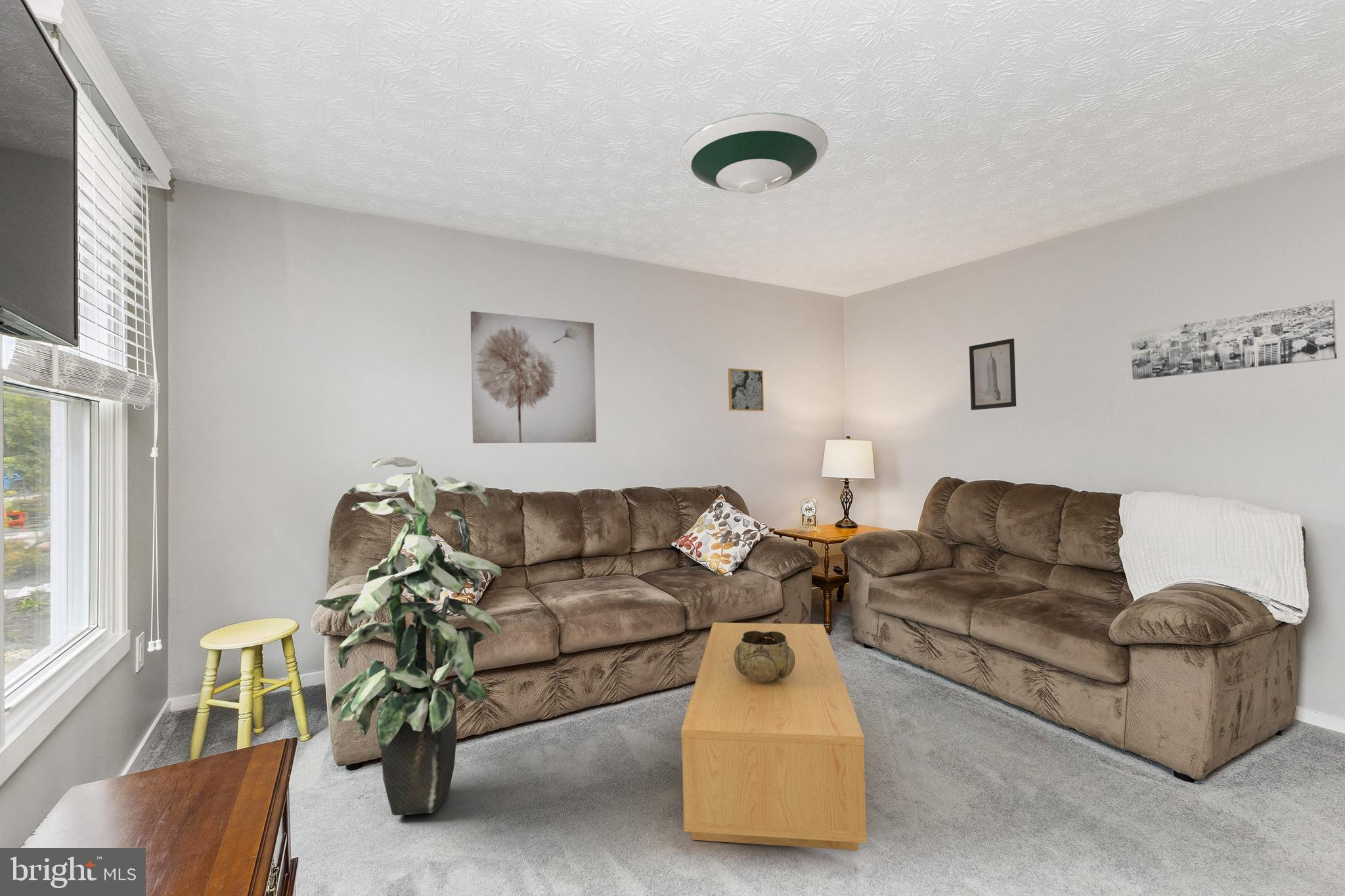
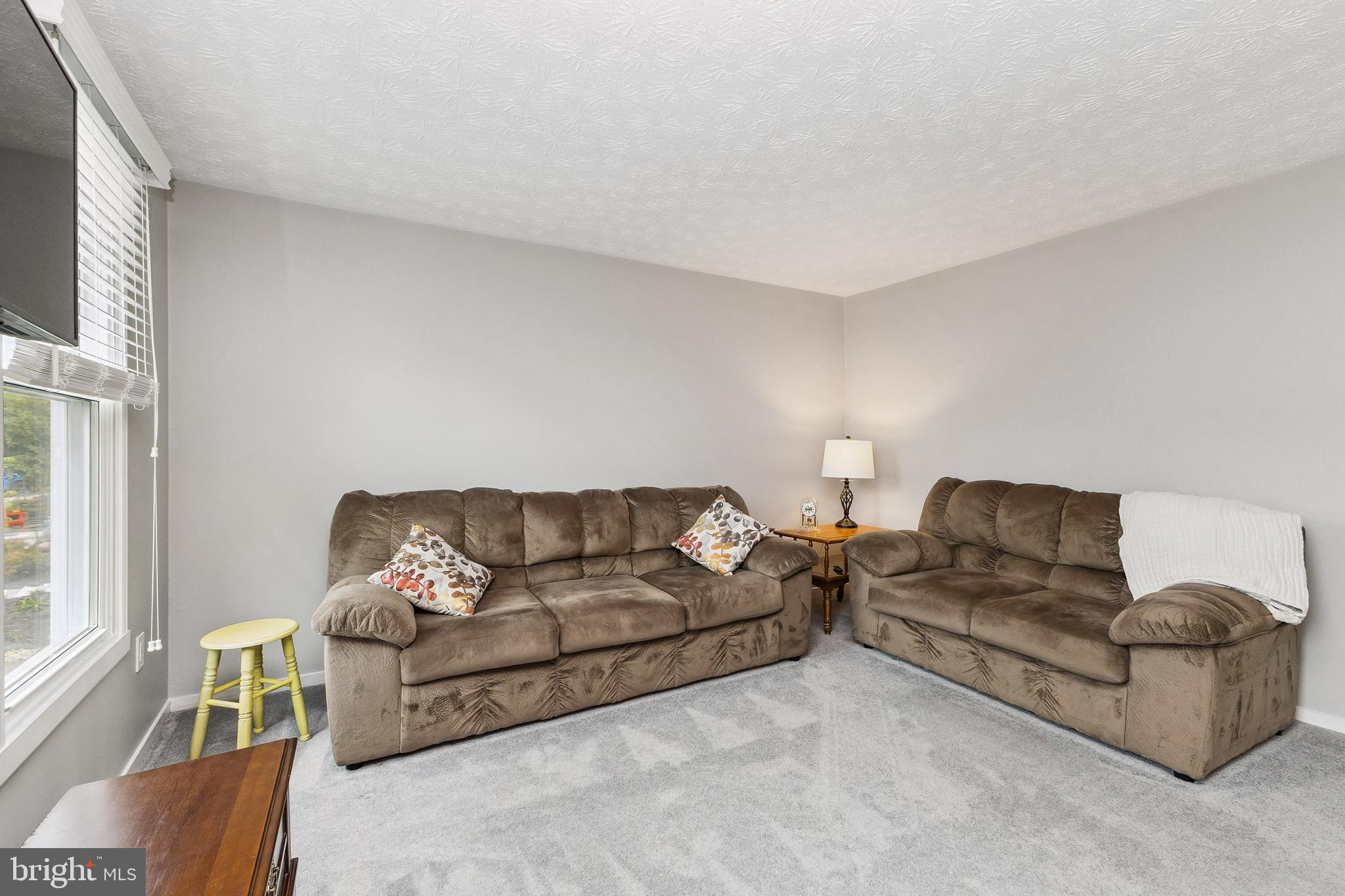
- wall art (536, 380)
- wall art (1223, 344)
- indoor plant (412, 627)
- decorative bowl (764, 657)
- coffee table (770, 716)
- wall art (992, 375)
- wall art (746, 390)
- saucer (753, 171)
